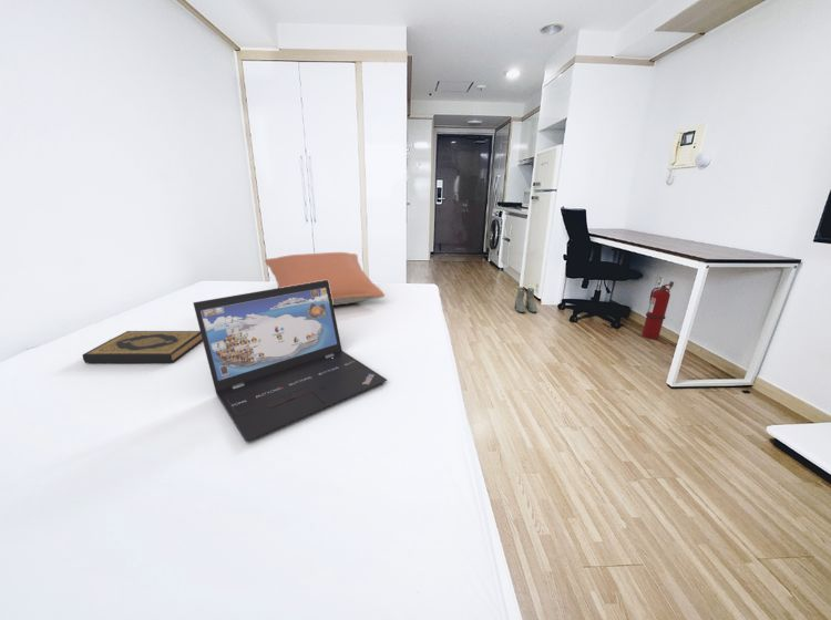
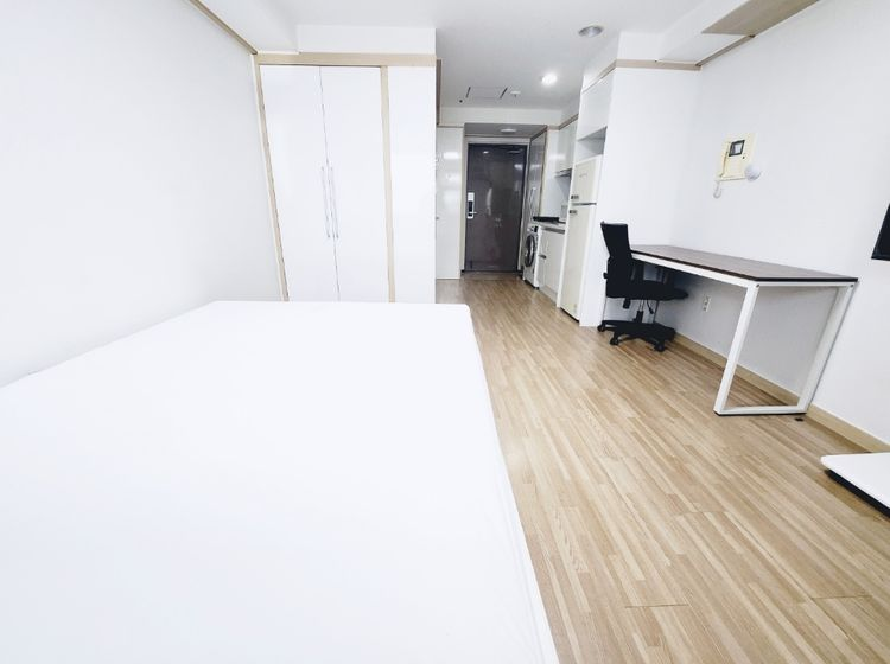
- fire extinguisher (656, 309)
- hardback book (148, 345)
- boots (526, 299)
- pillow (322, 278)
- laptop (295, 344)
